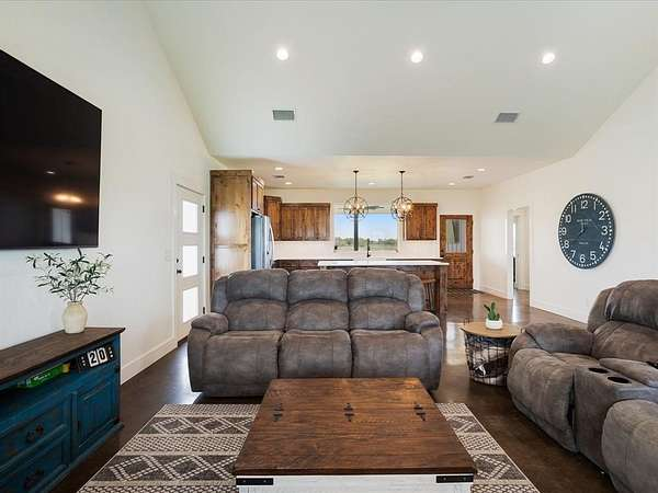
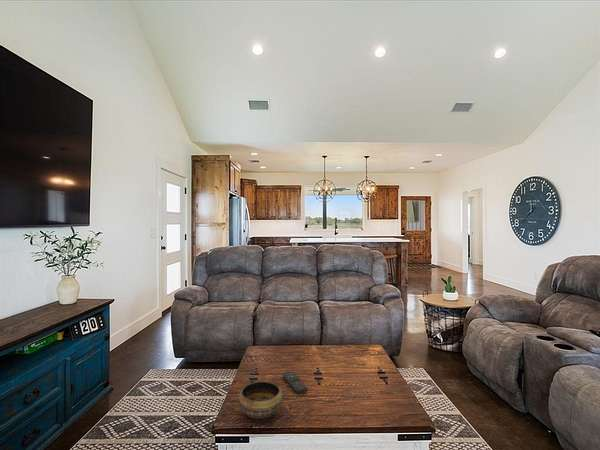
+ remote control (294, 381)
+ bowl (260, 401)
